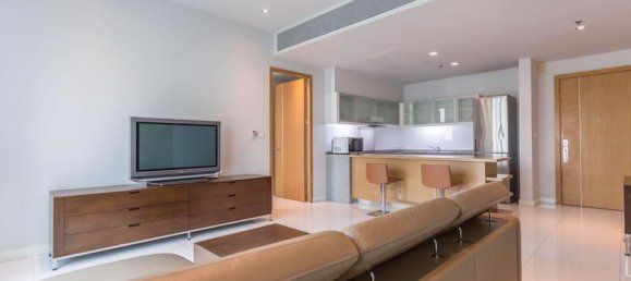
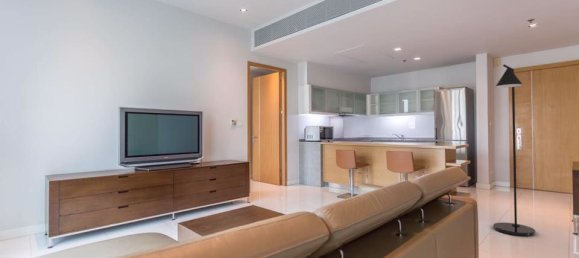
+ floor lamp (513, 149)
